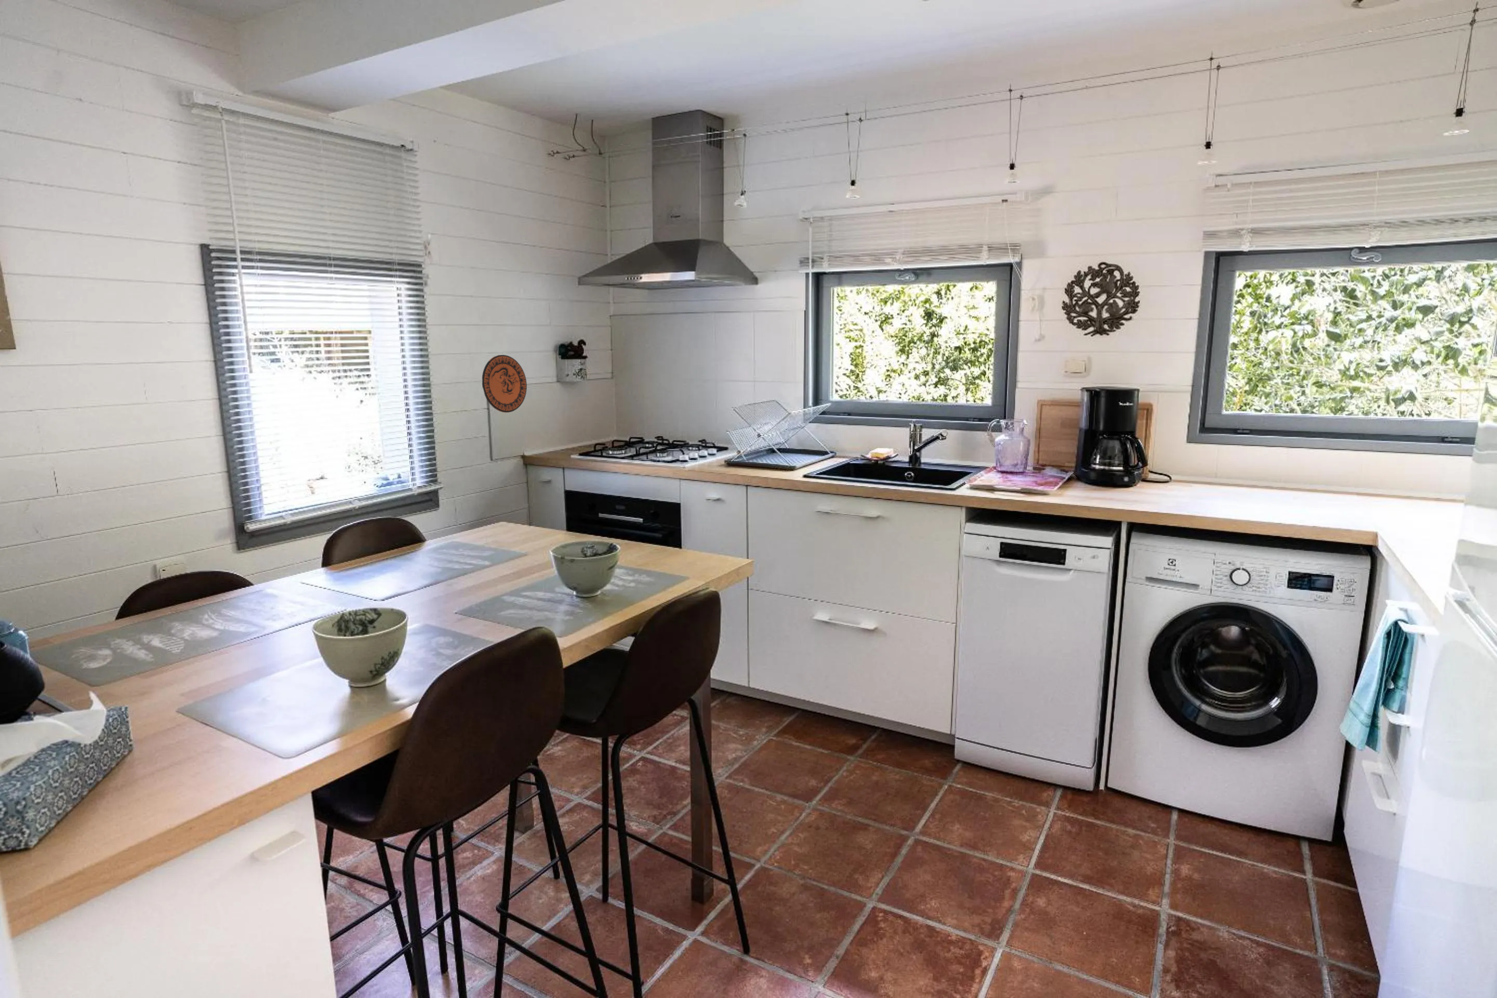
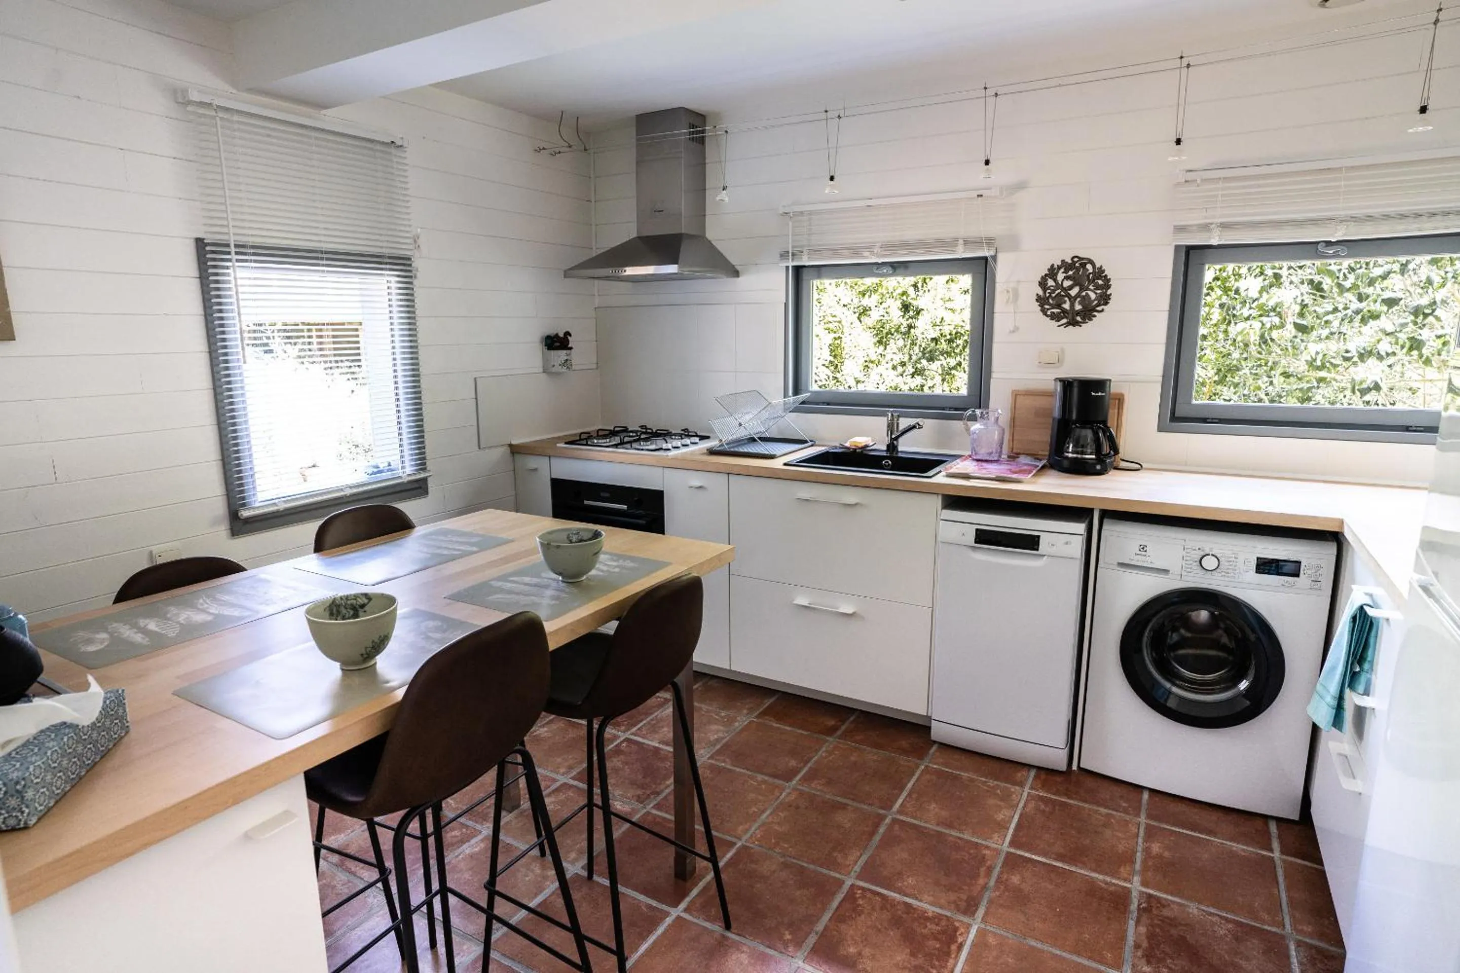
- decorative plate (505, 383)
